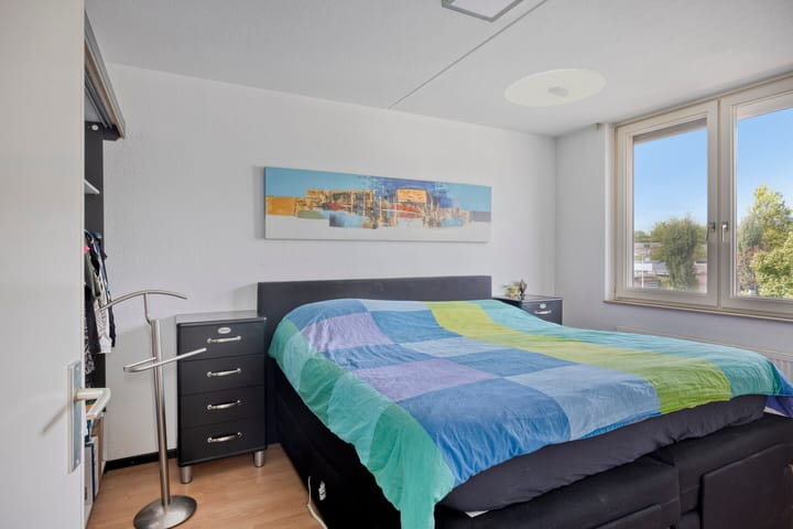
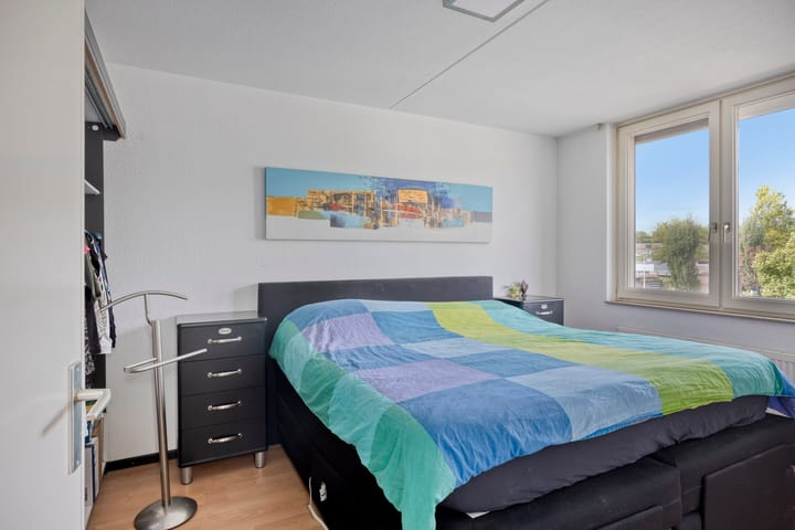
- ceiling light (553, 85)
